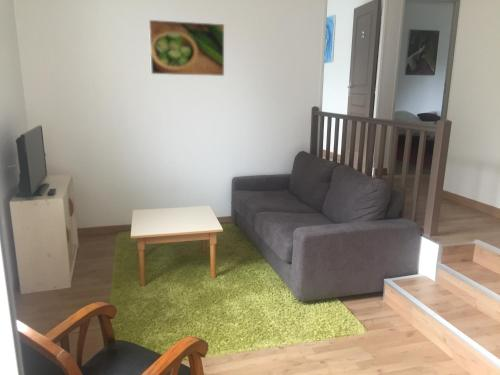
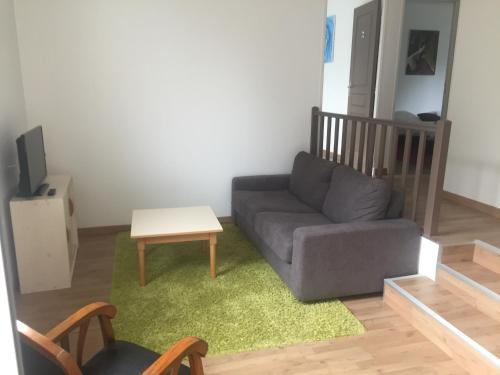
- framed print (187, 49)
